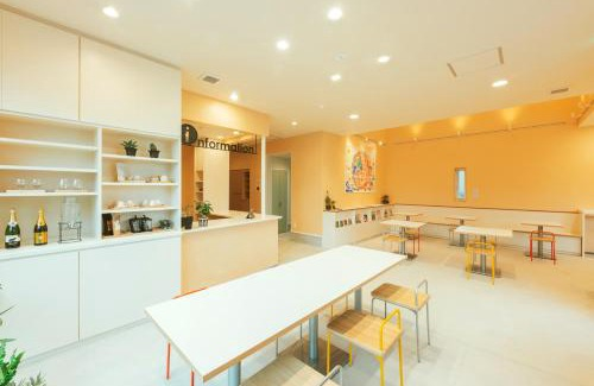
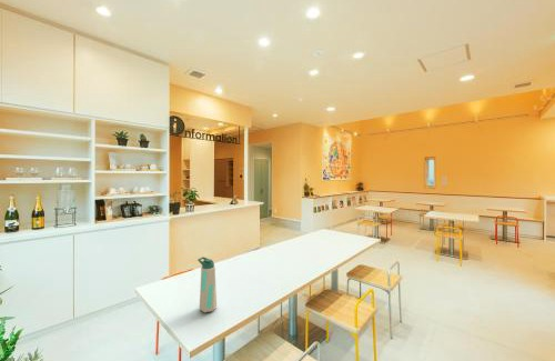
+ water bottle (206, 283)
